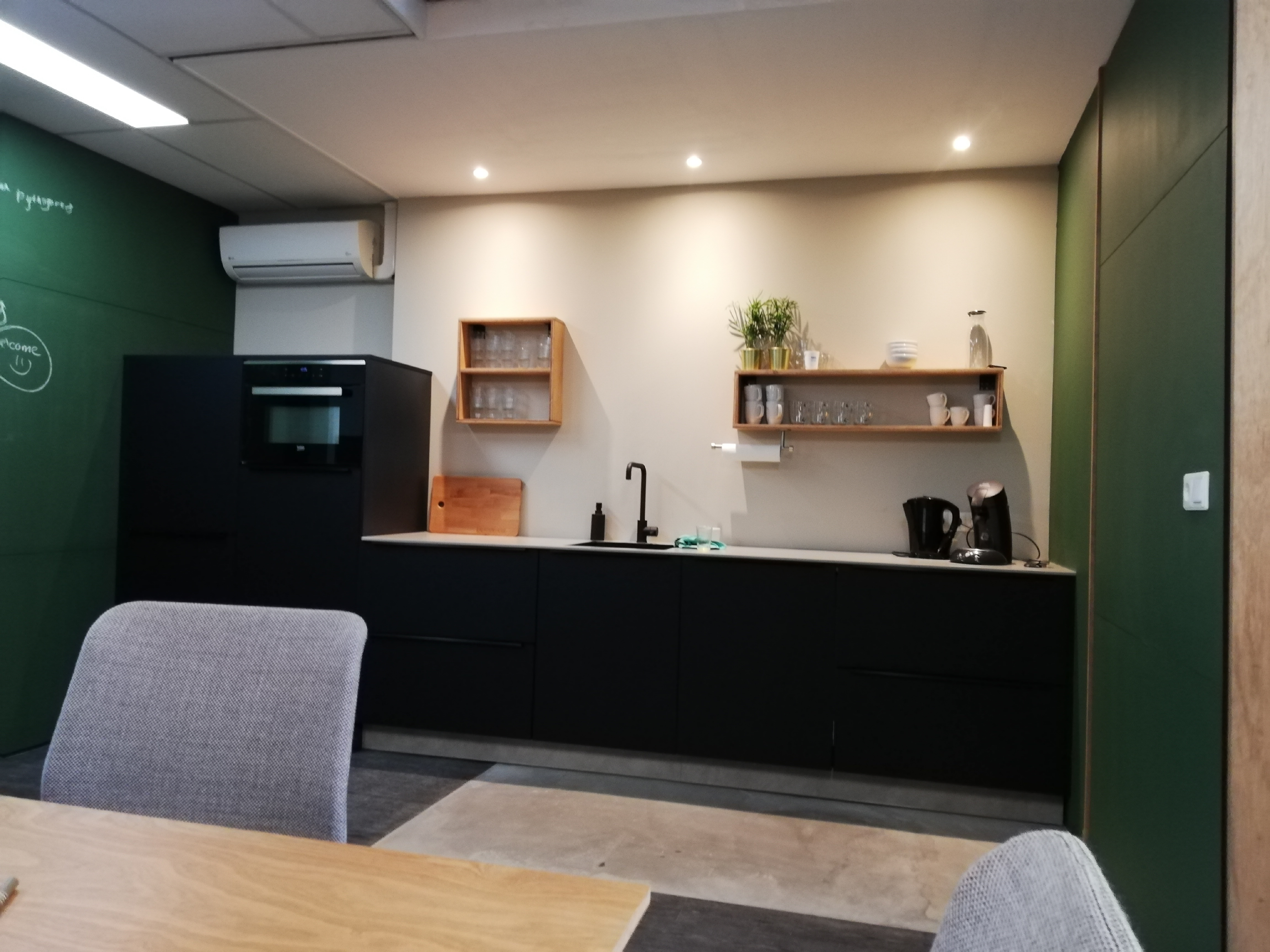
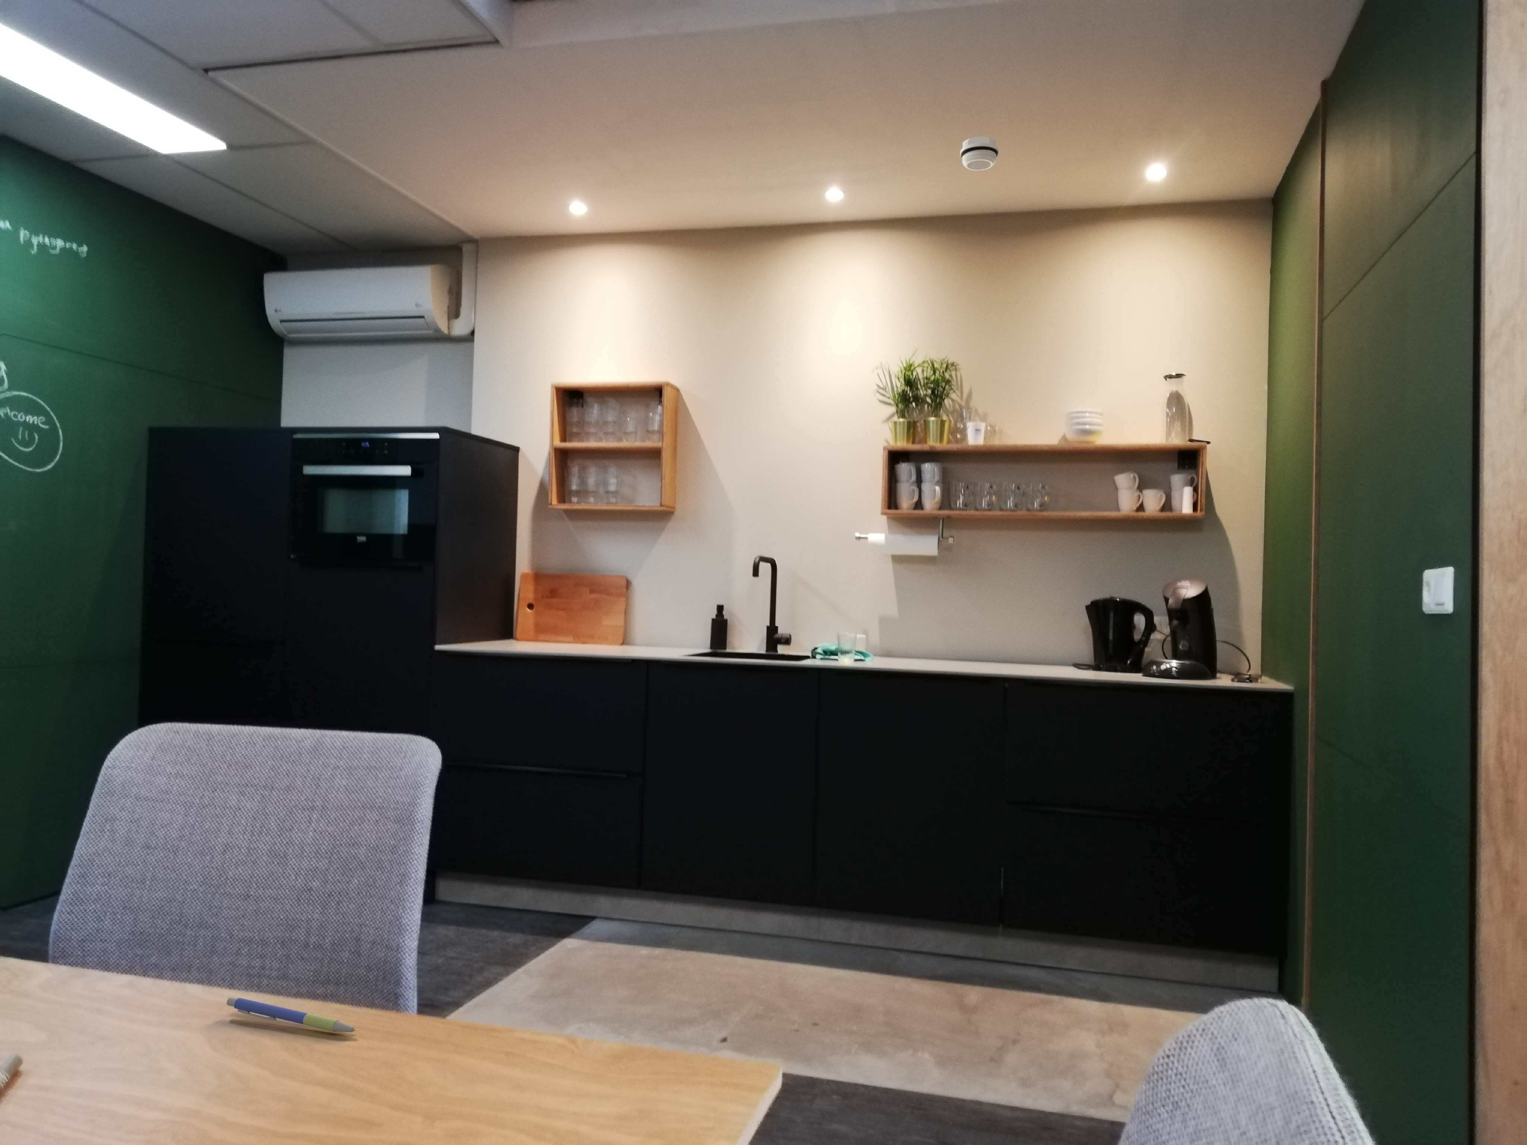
+ smoke detector (979, 154)
+ pen (291, 1015)
